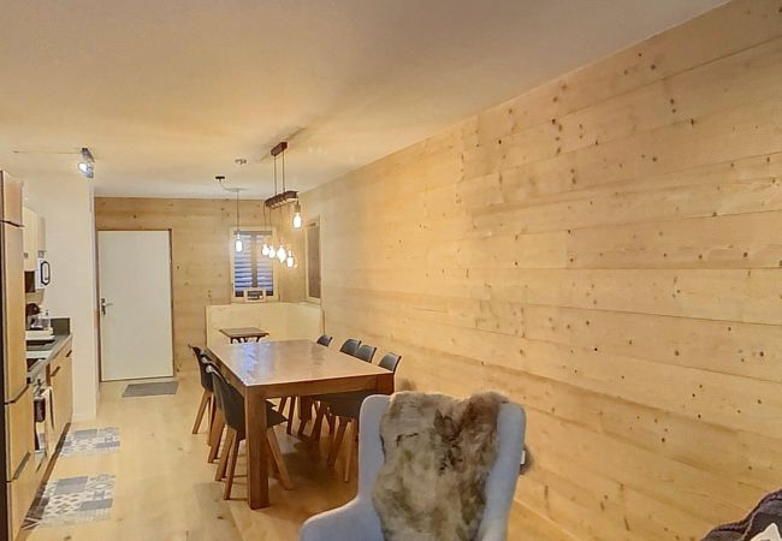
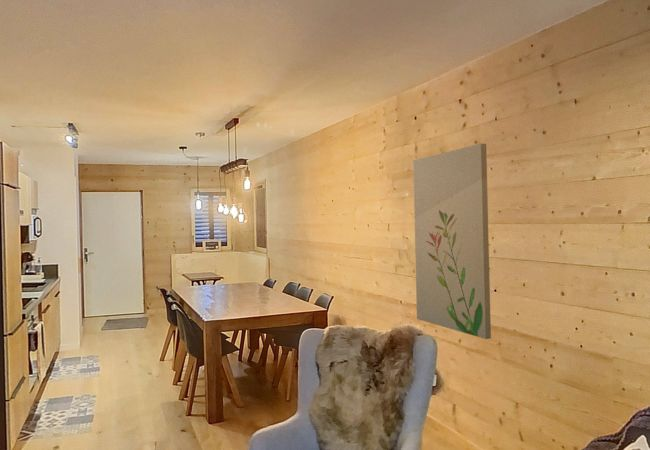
+ wall art (448, 240)
